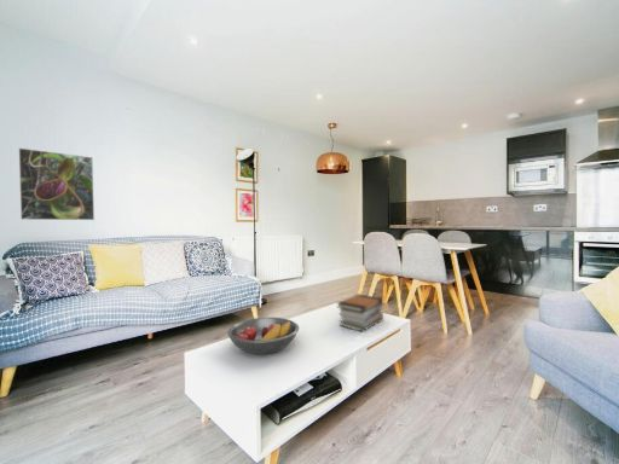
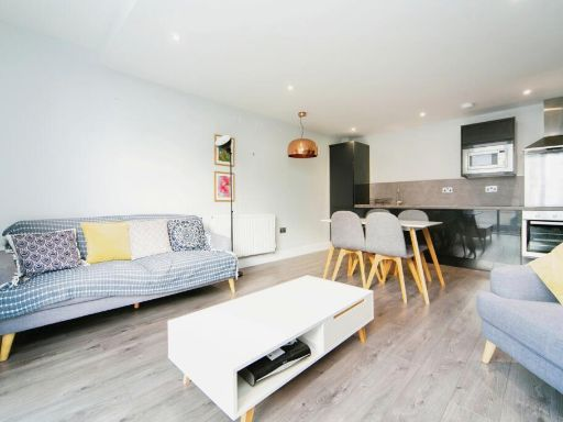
- book stack (360, 312)
- fruit bowl (264, 335)
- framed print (58, 186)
